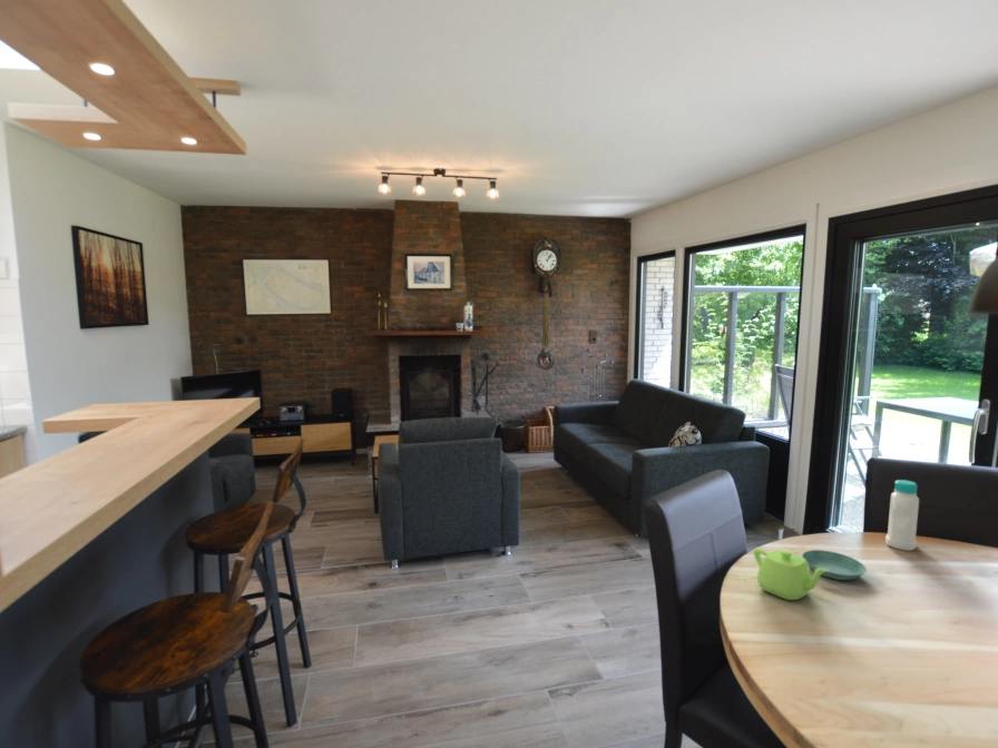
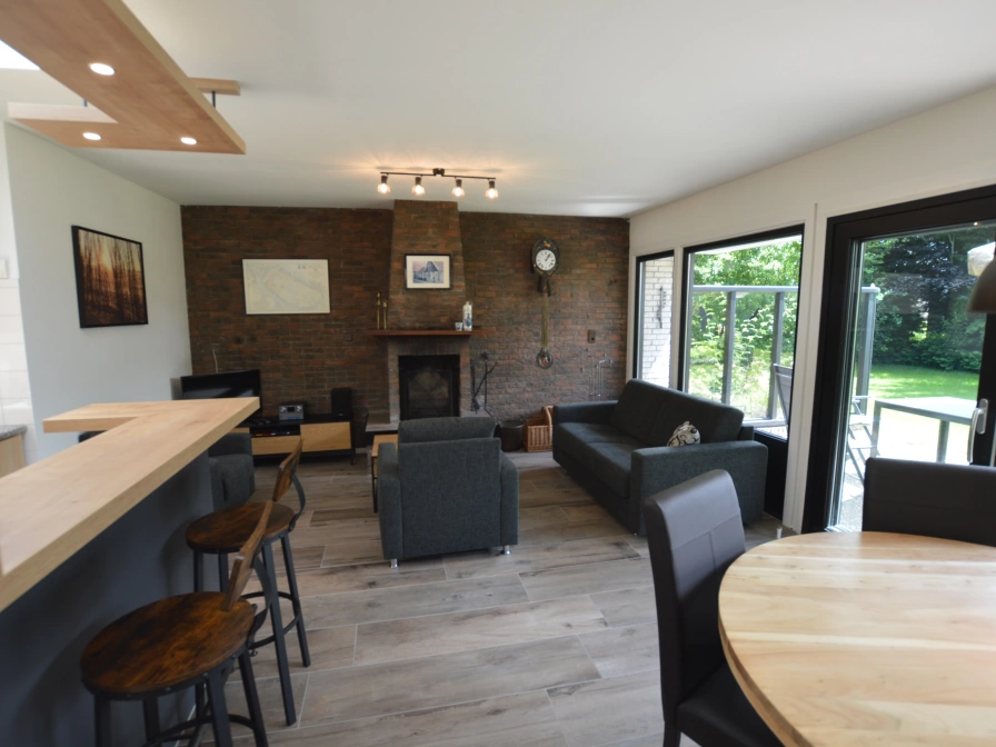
- teapot (787, 572)
- bottle (903, 513)
- saucer (832, 565)
